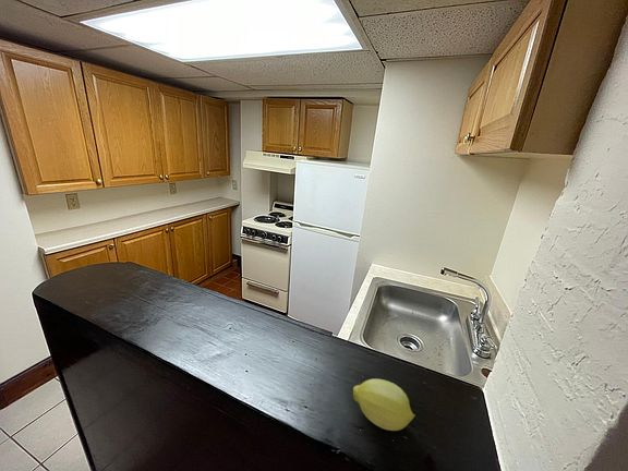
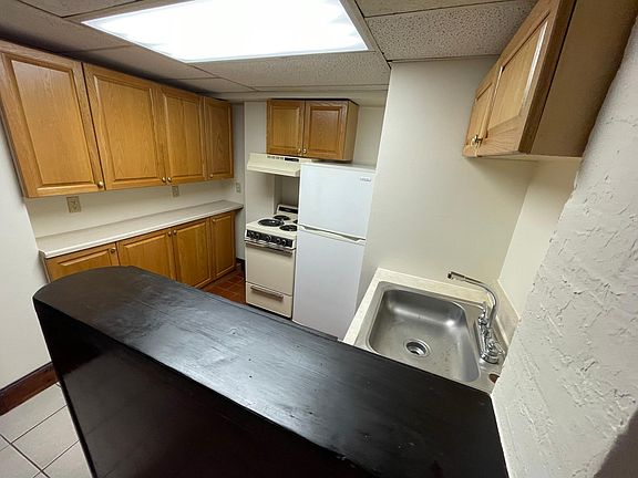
- fruit (382, 402)
